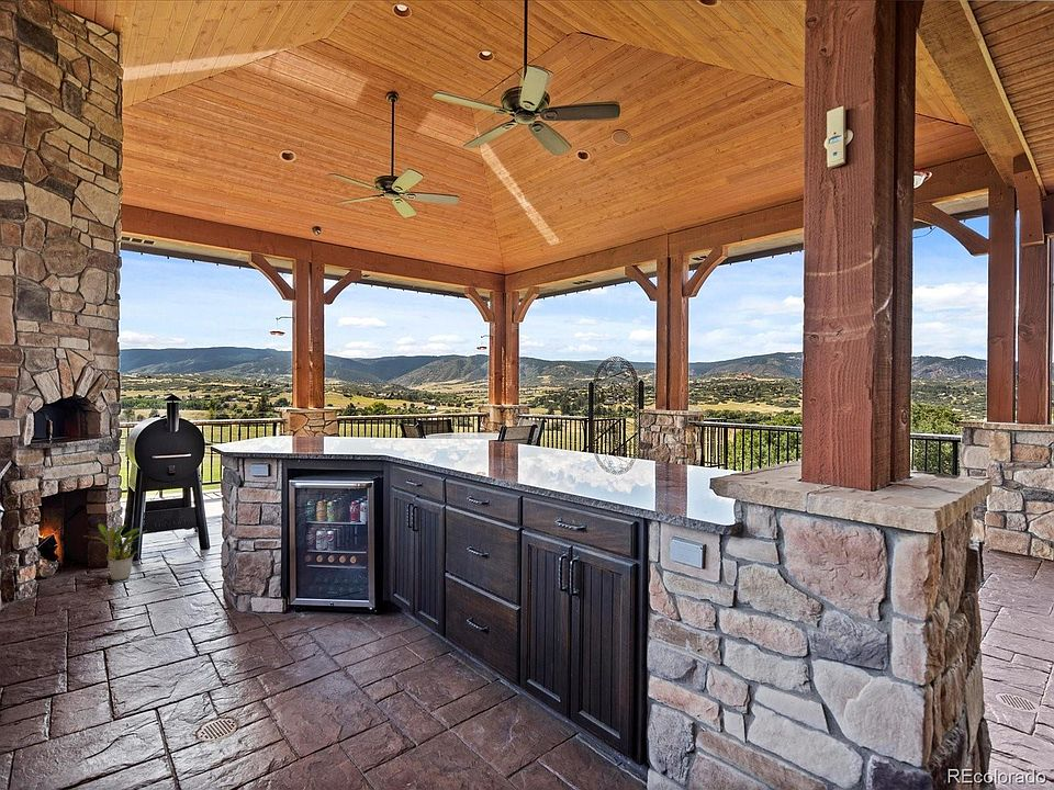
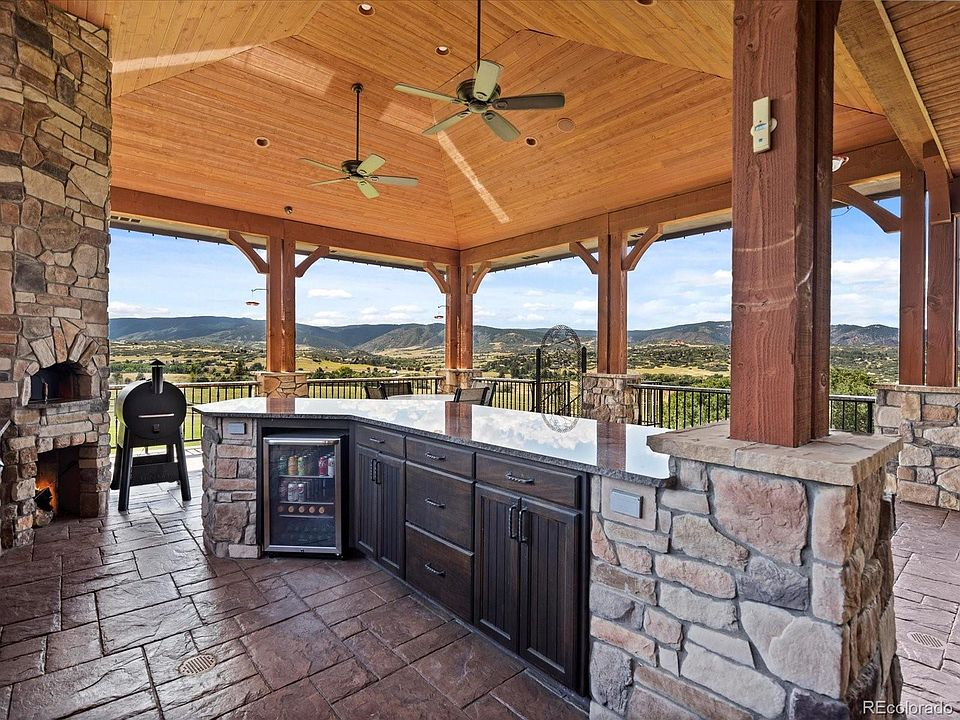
- potted plant (116, 551)
